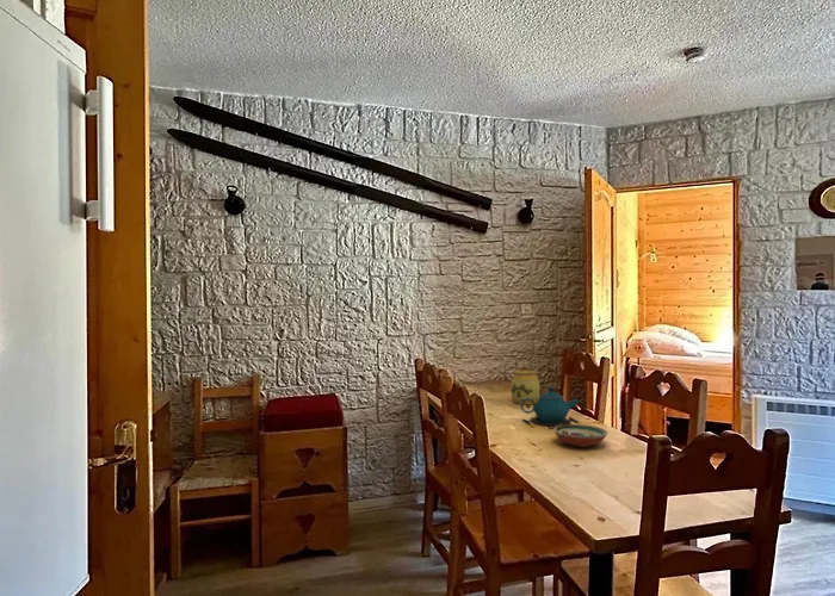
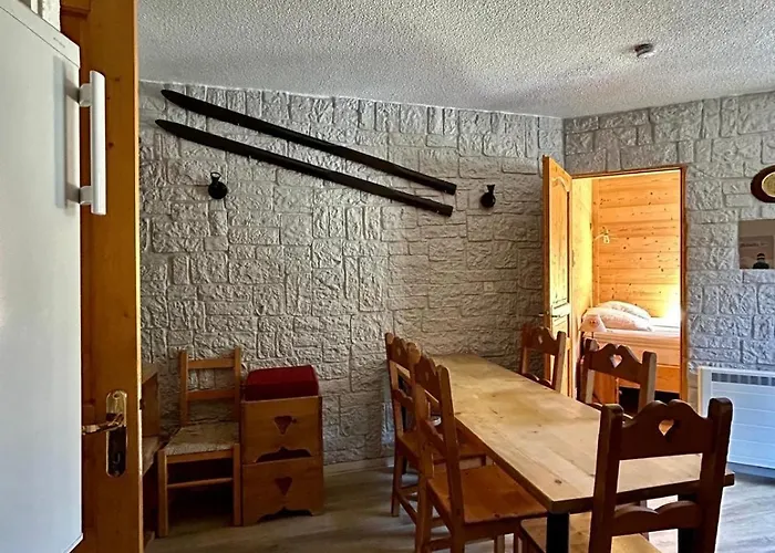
- decorative bowl (580, 436)
- jar (525, 383)
- teapot (549, 403)
